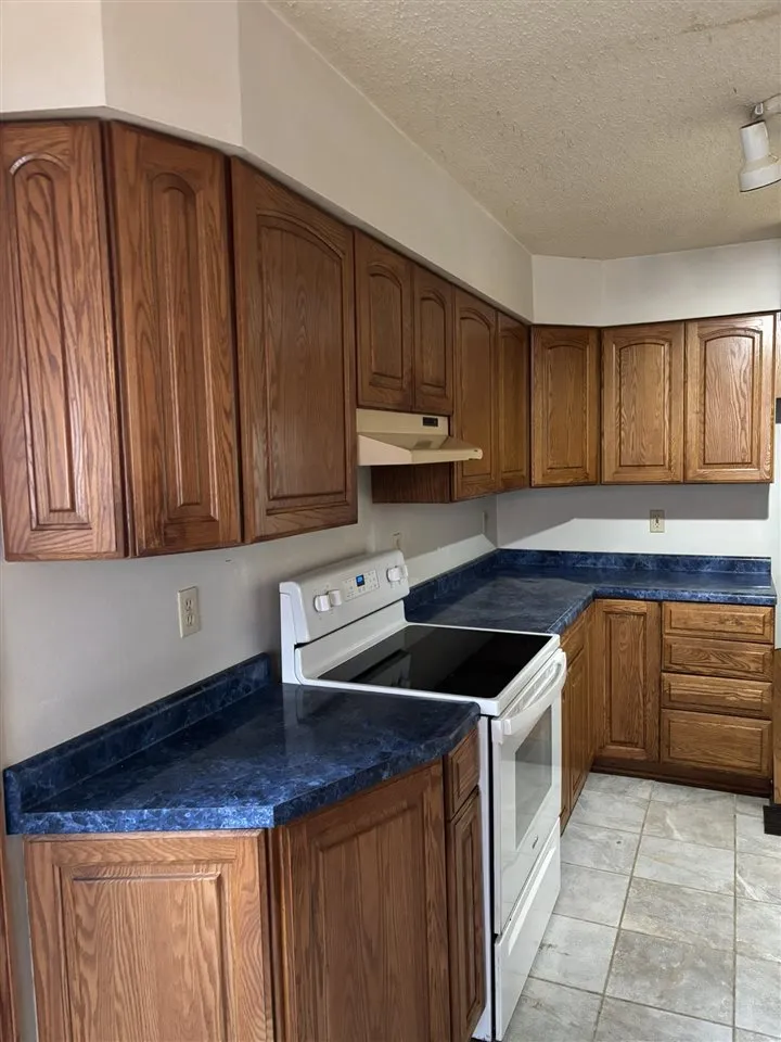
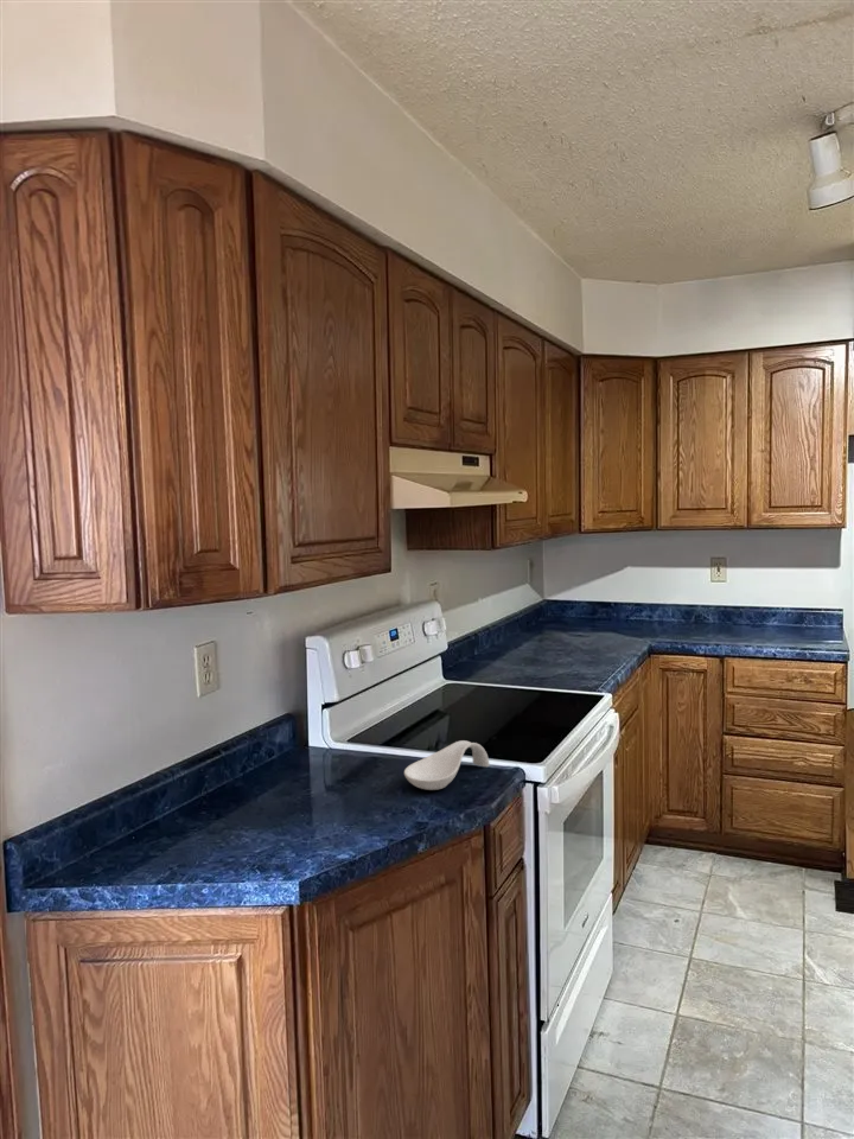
+ spoon rest (448, 763)
